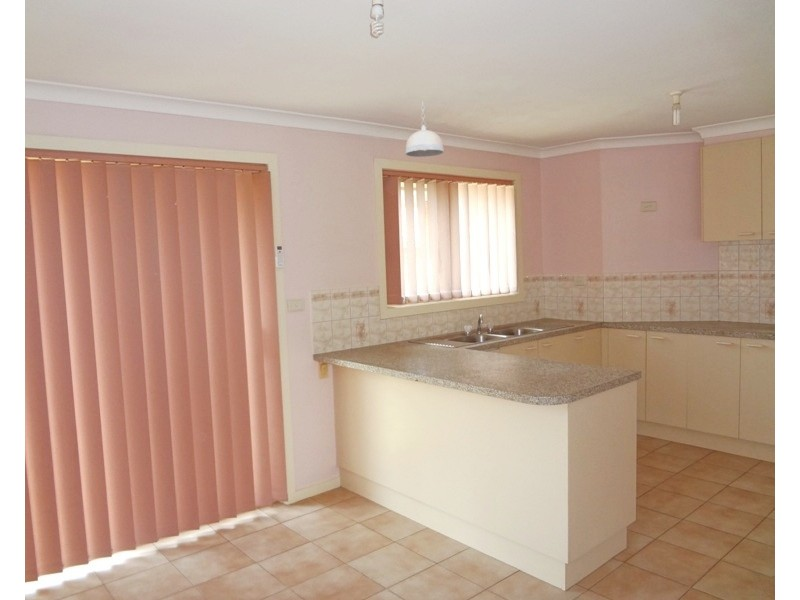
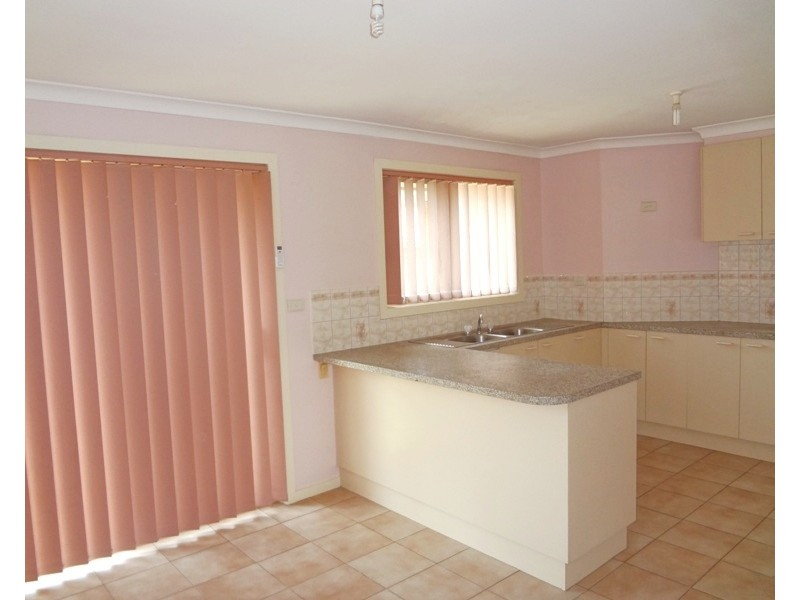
- pendant light (423, 127)
